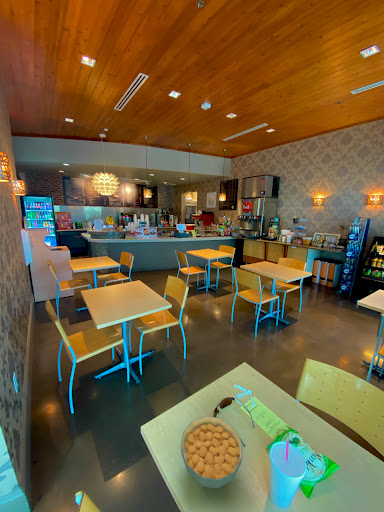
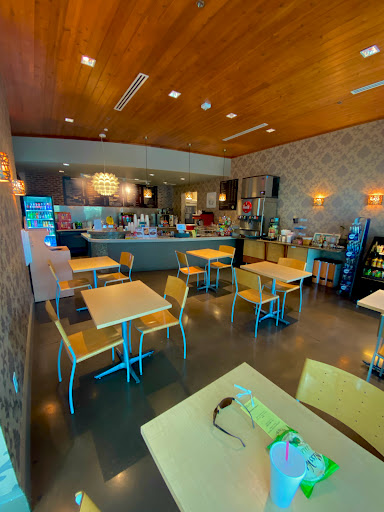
- cereal bowl (210, 455)
